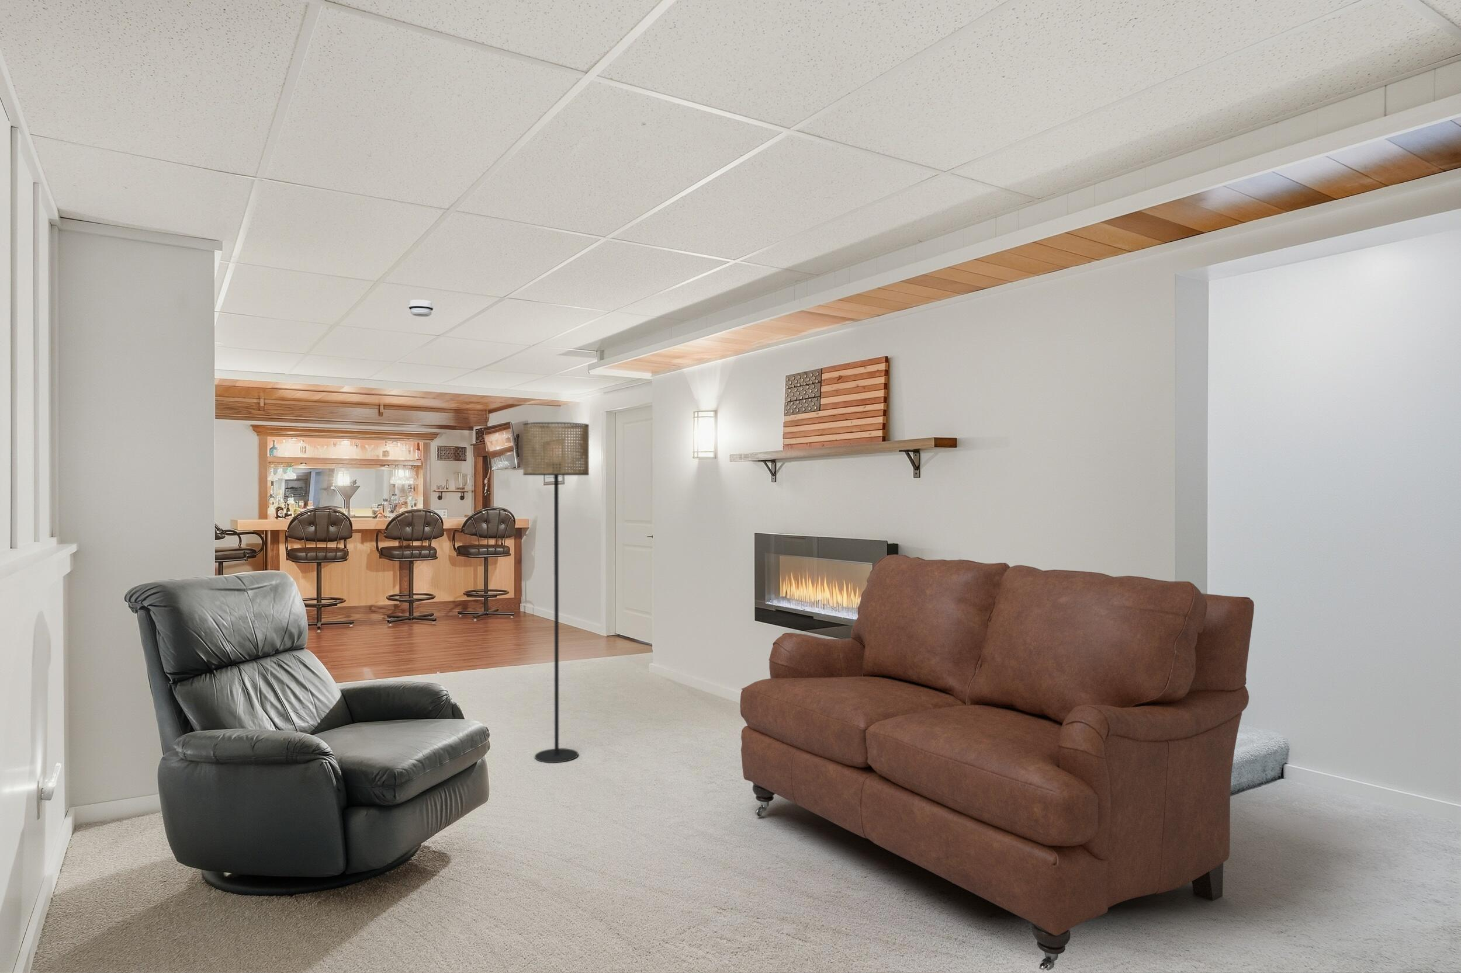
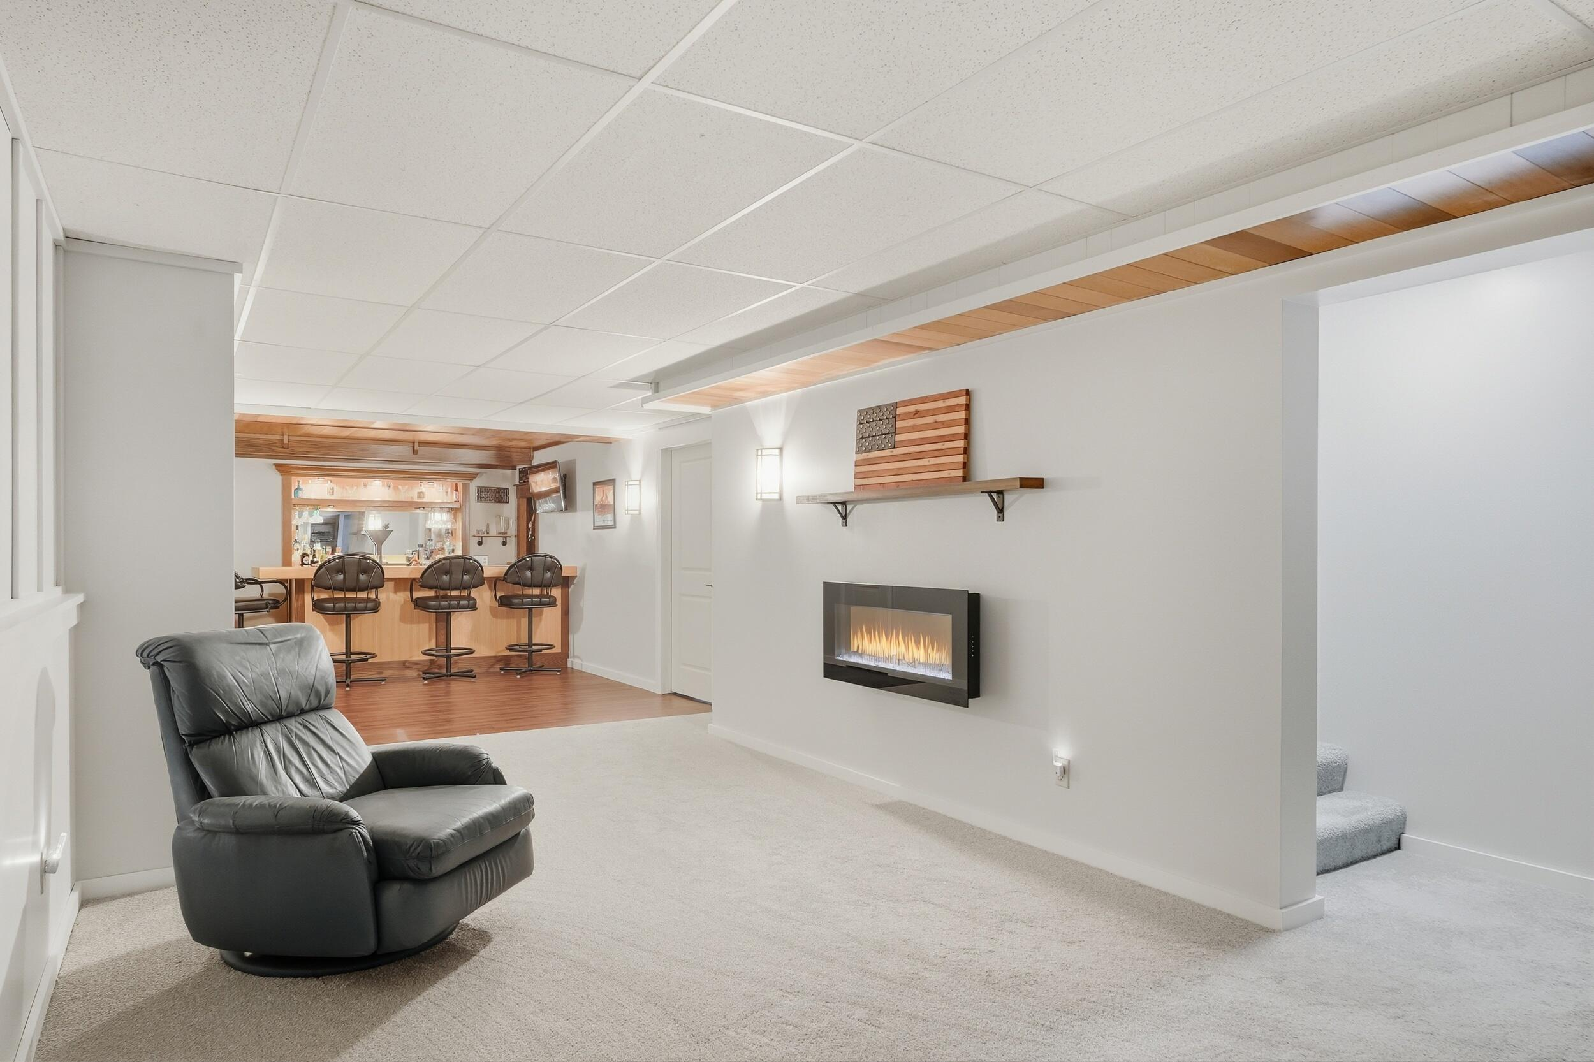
- smoke detector (420, 307)
- sofa (973, 706)
- floor lamp (556, 590)
